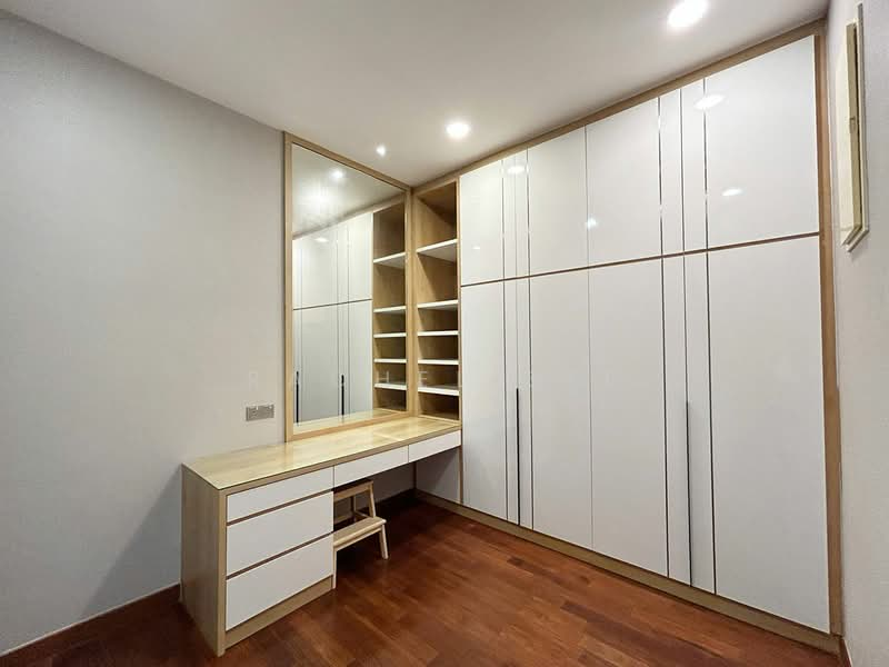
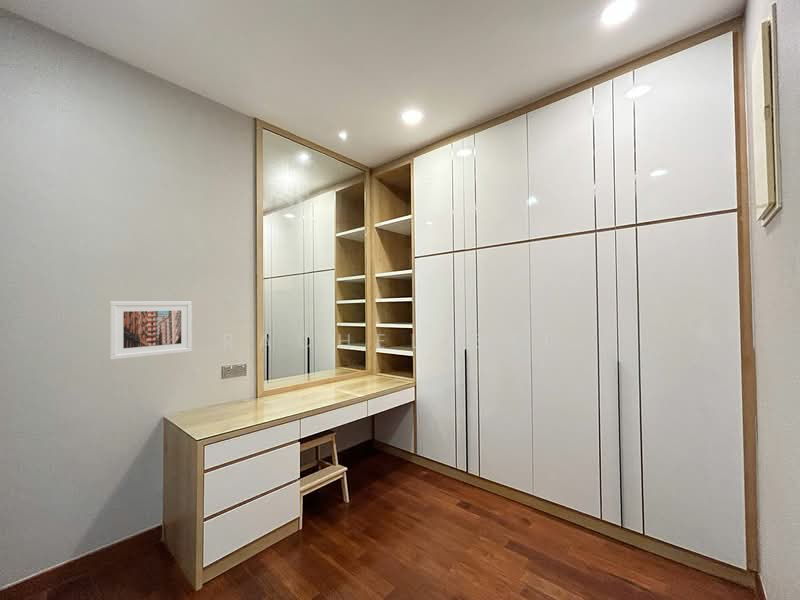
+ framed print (153, 328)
